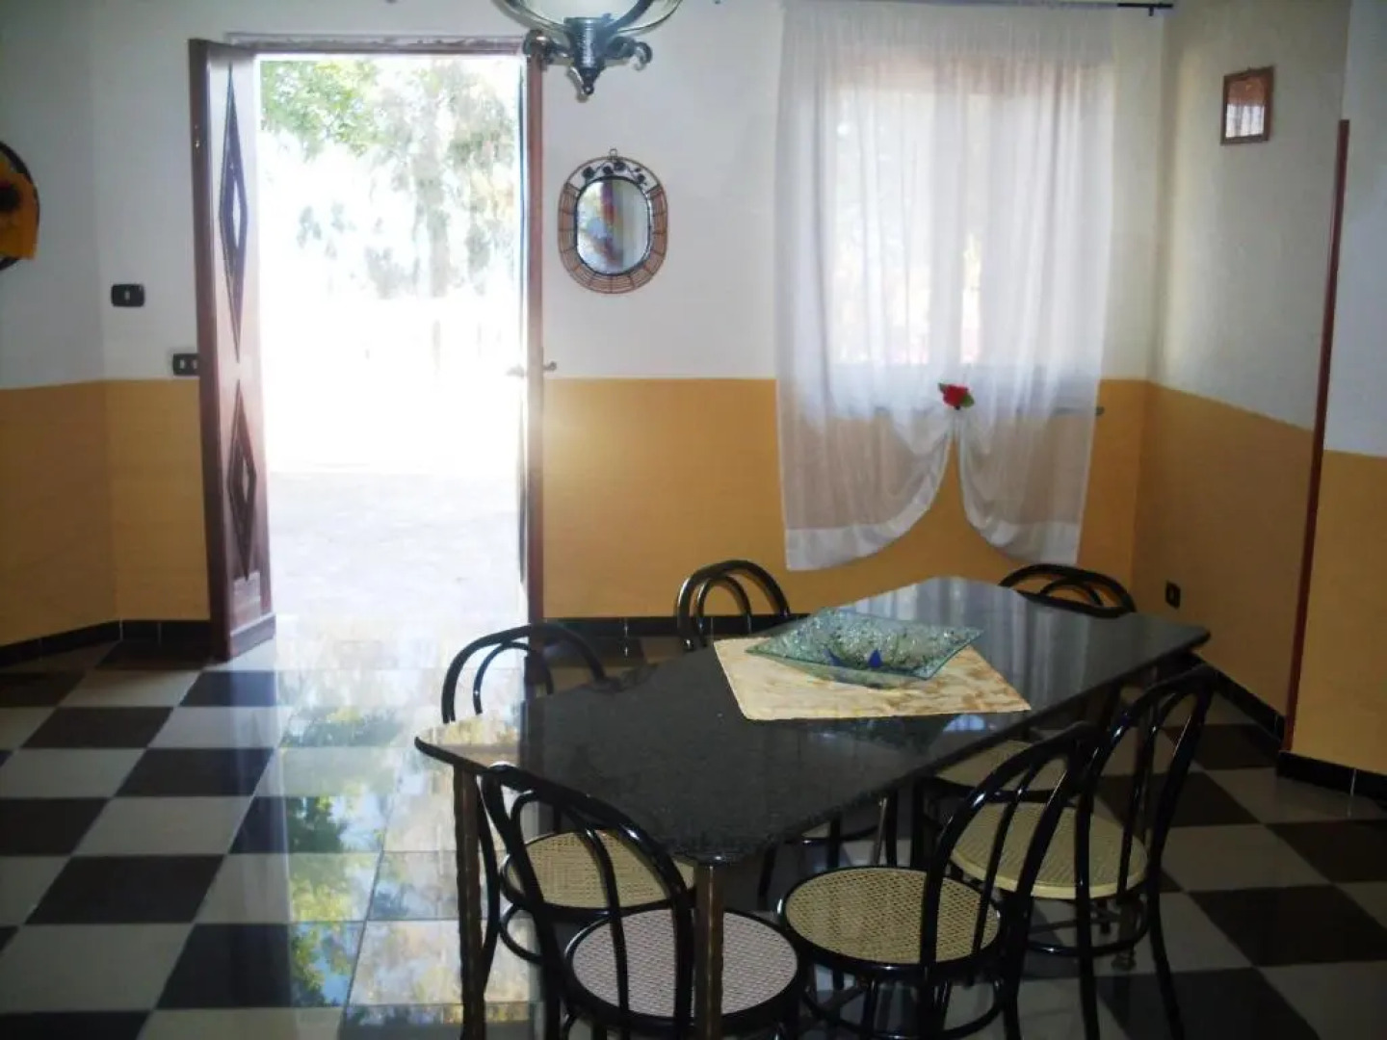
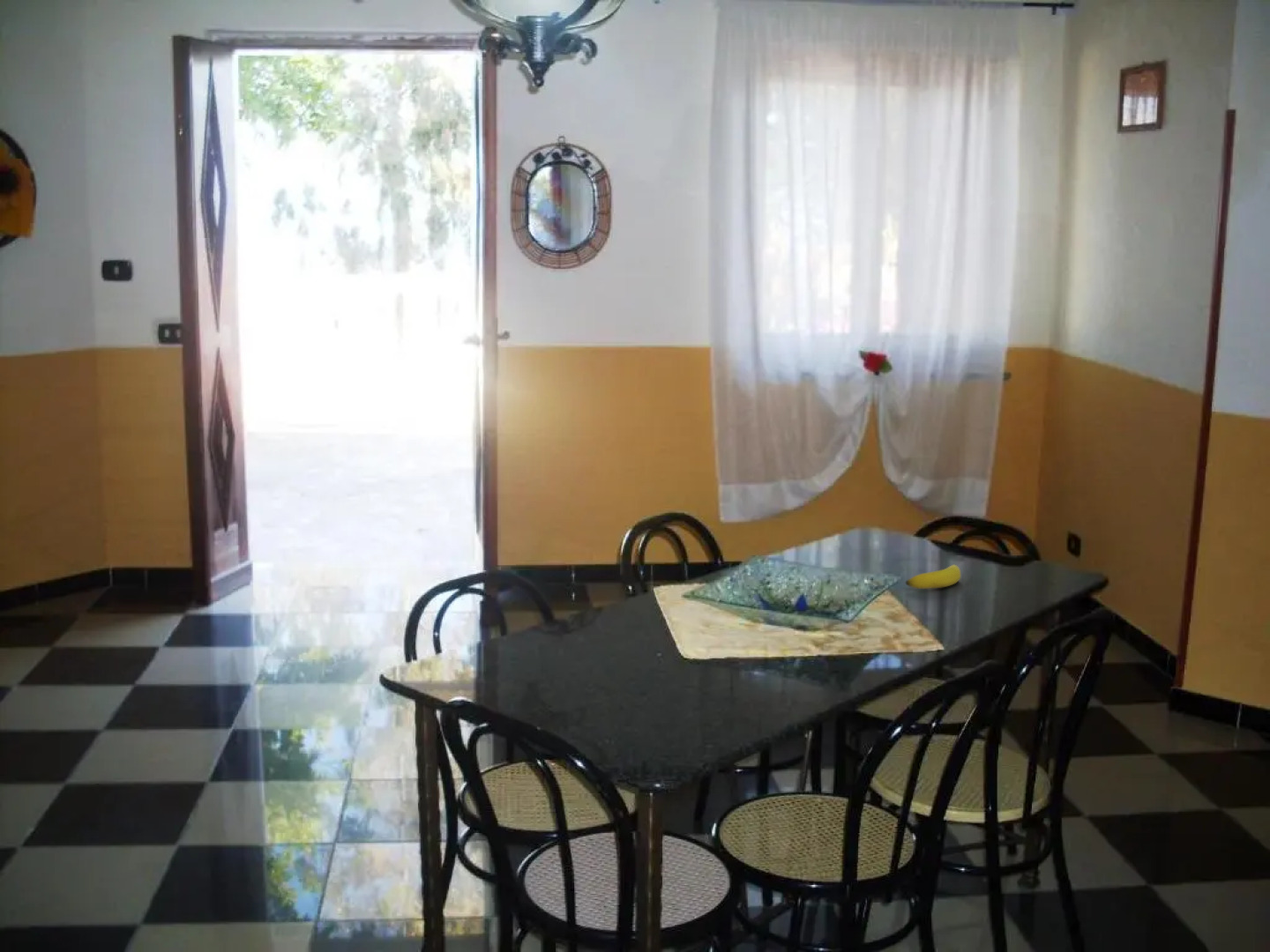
+ banana (940, 574)
